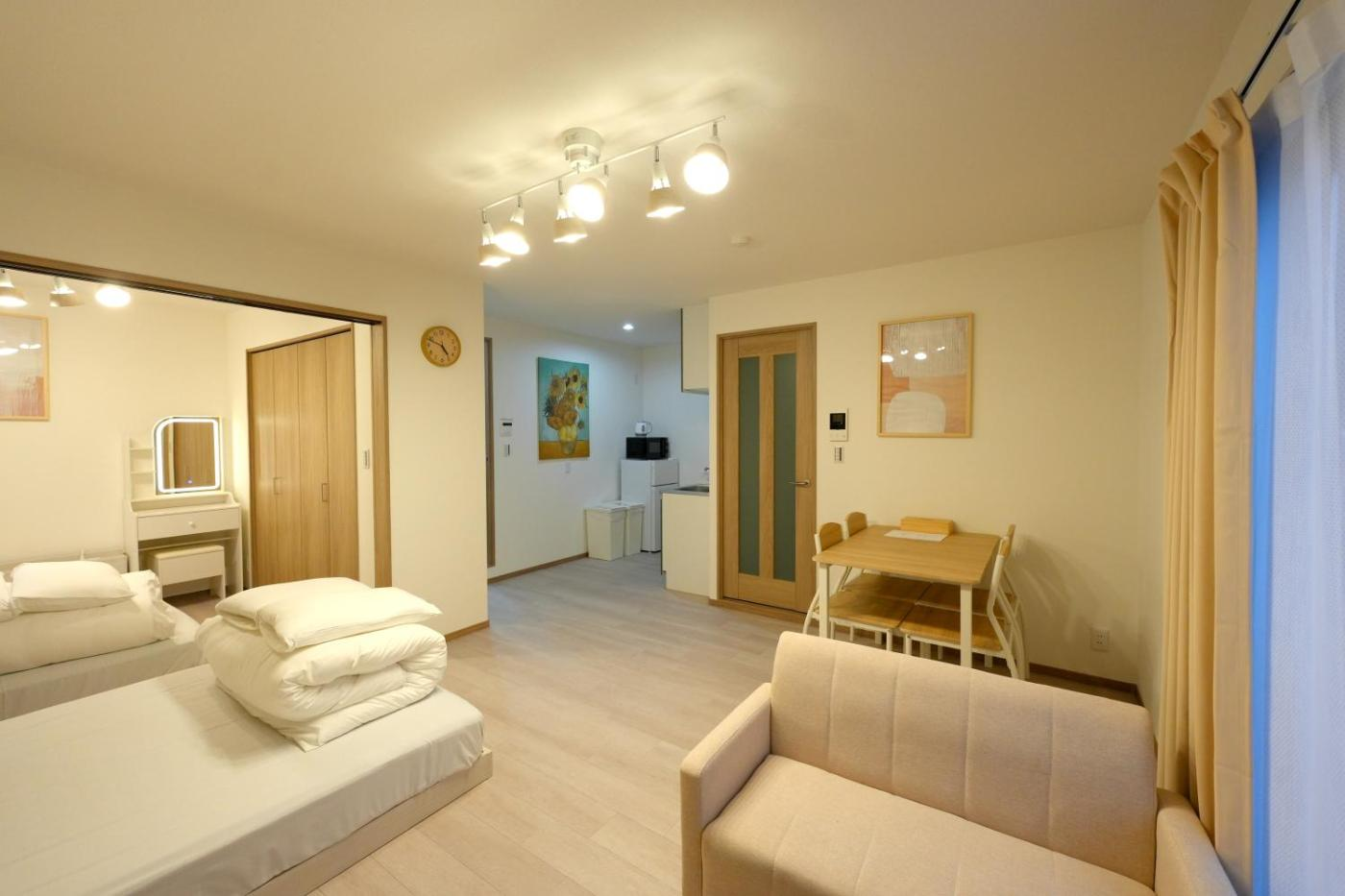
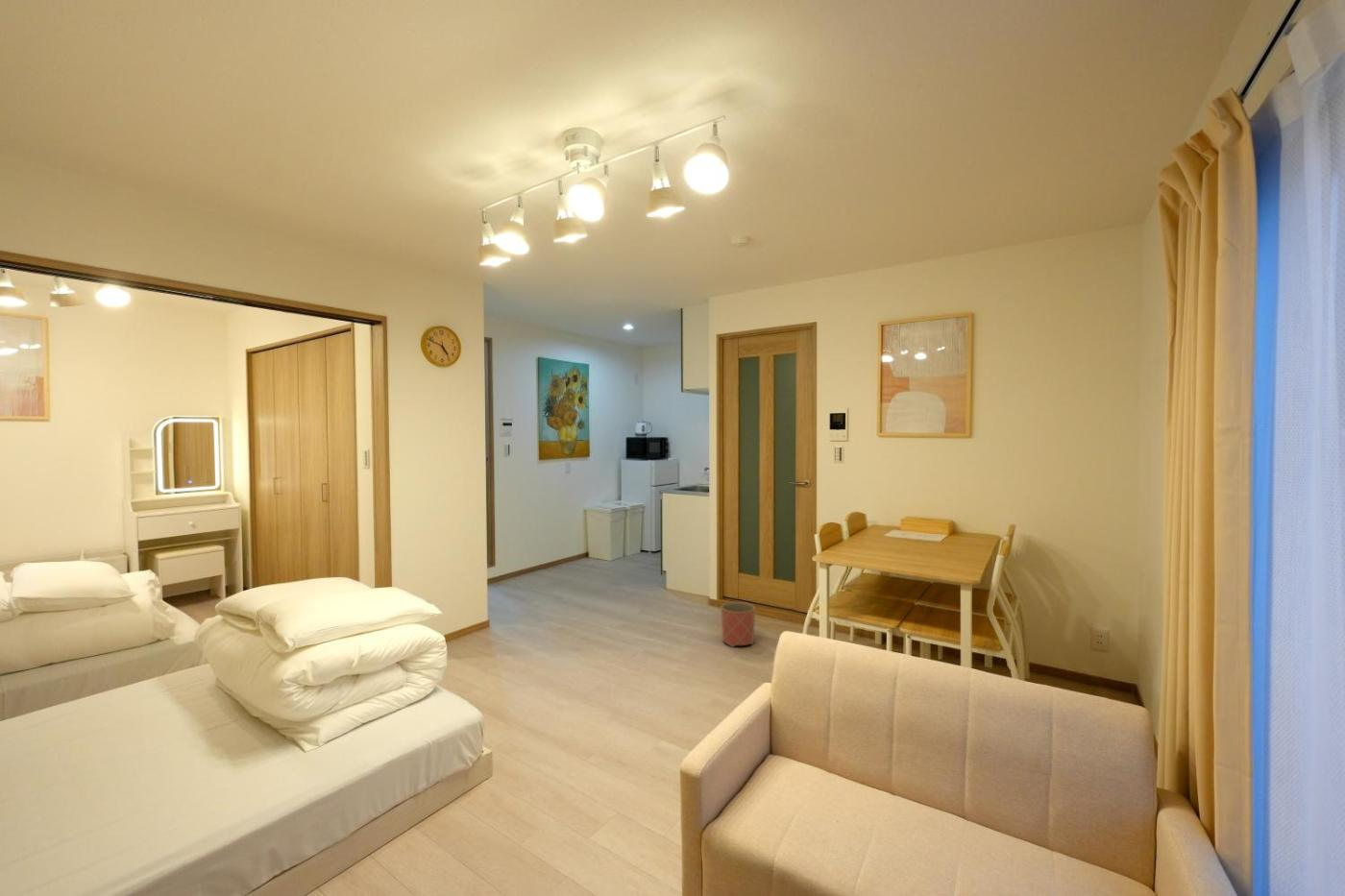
+ planter (738, 624)
